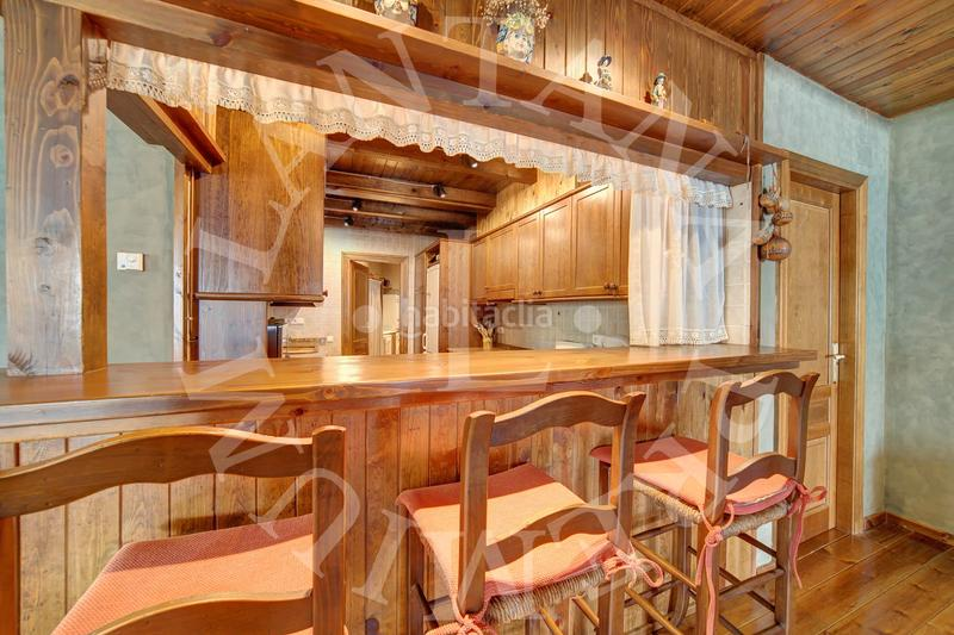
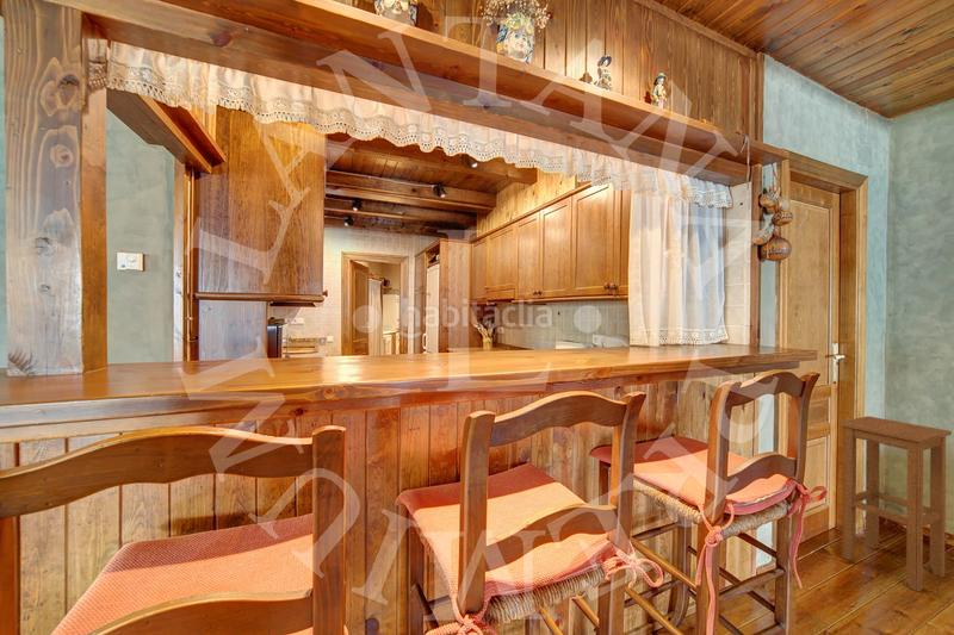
+ stool (892, 496)
